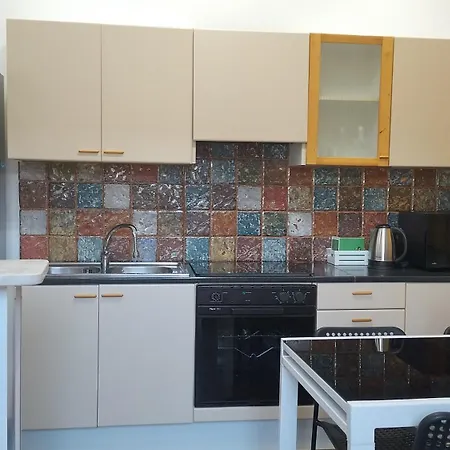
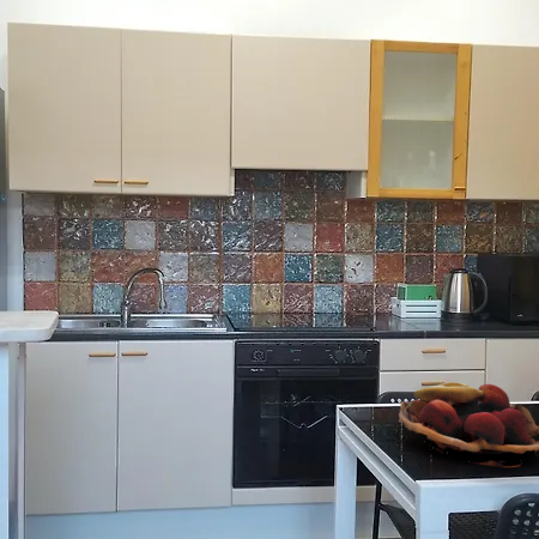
+ fruit basket (470, 417)
